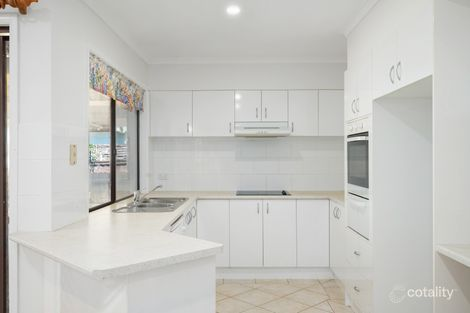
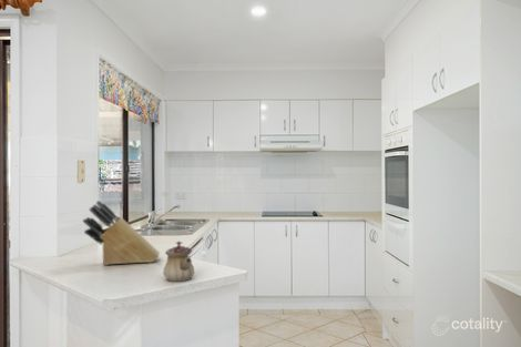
+ knife block (122, 231)
+ teapot (177, 258)
